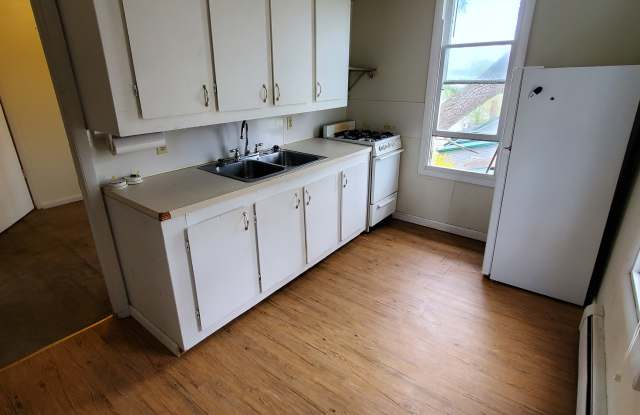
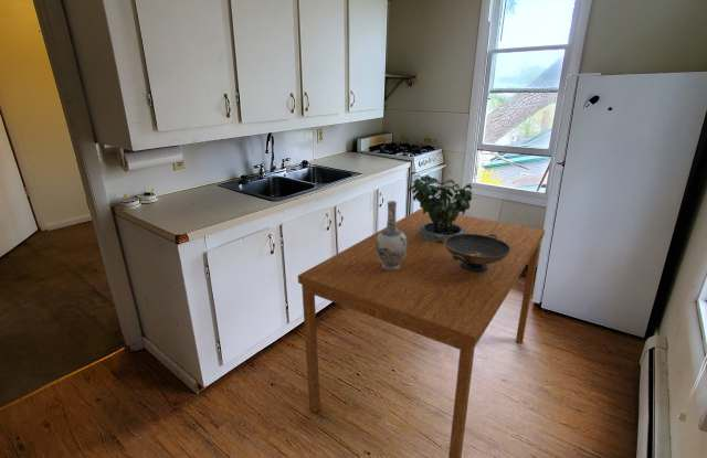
+ dining table (433, 313)
+ vase (391, 234)
+ potted plant (440, 203)
+ decorative bowl (475, 255)
